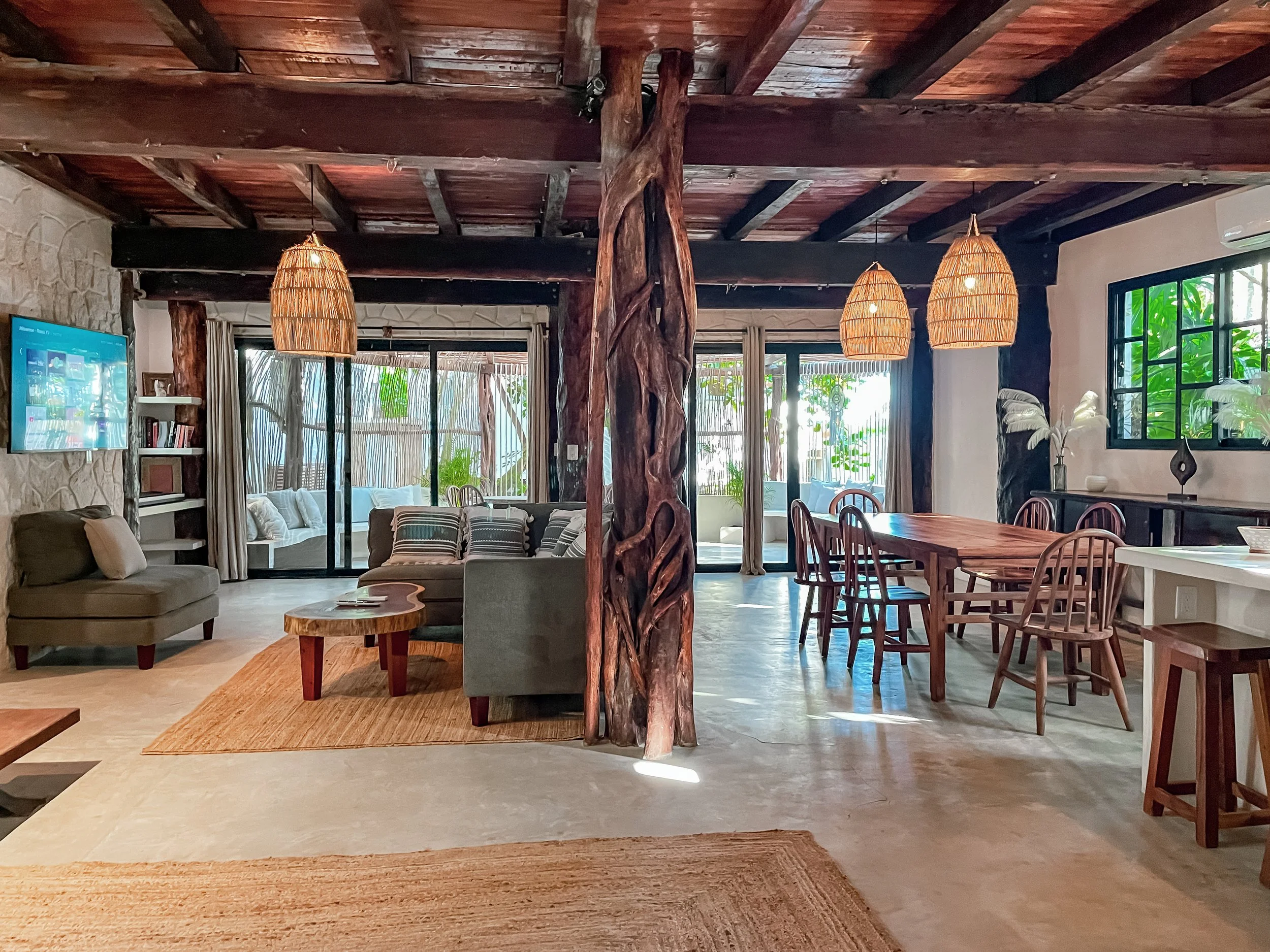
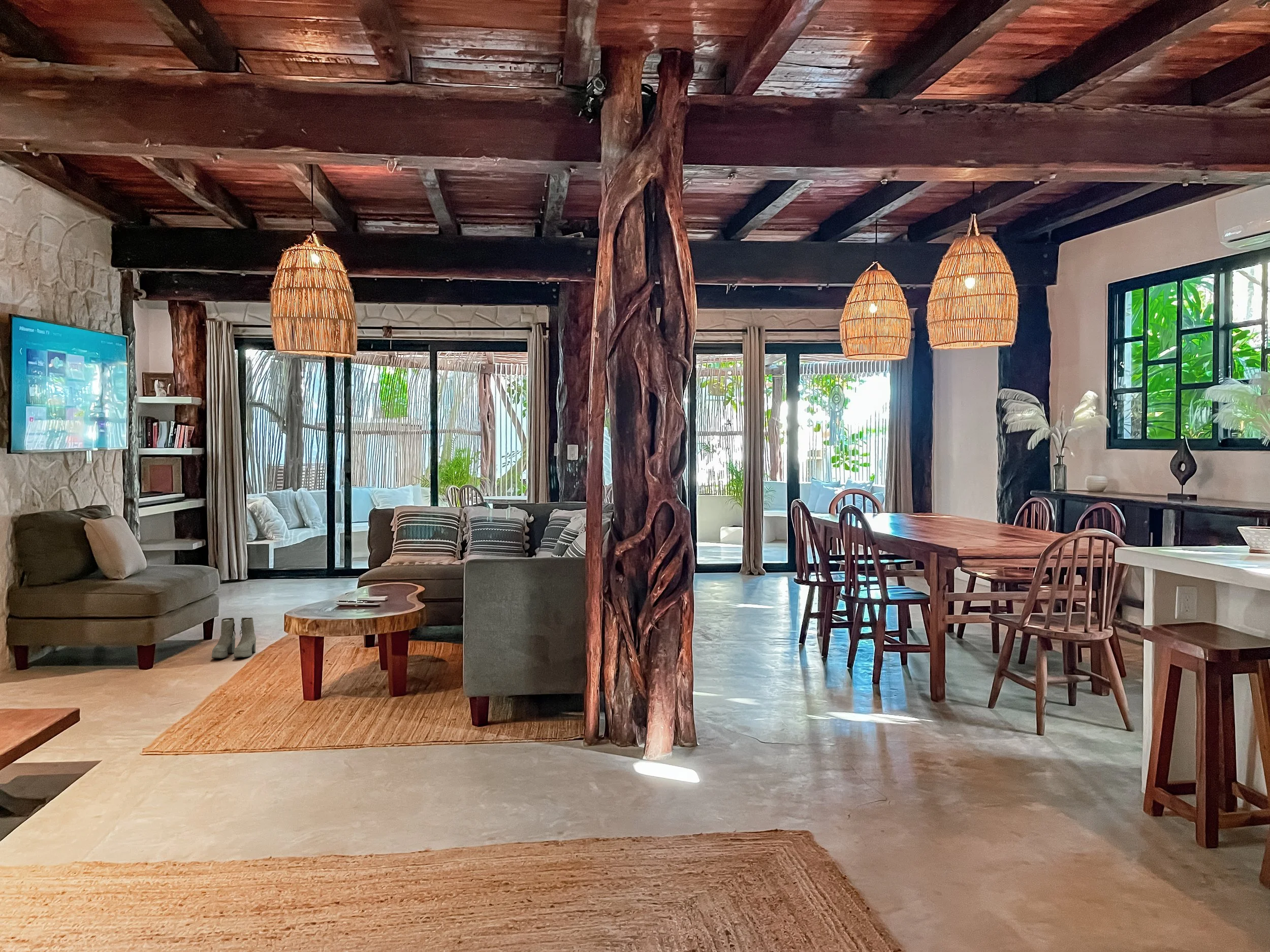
+ boots (235, 637)
